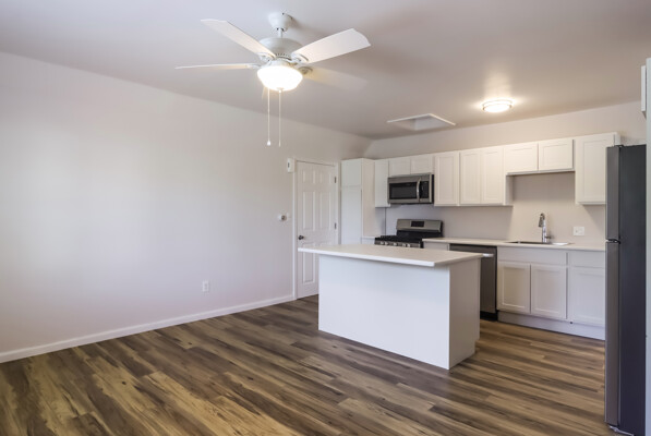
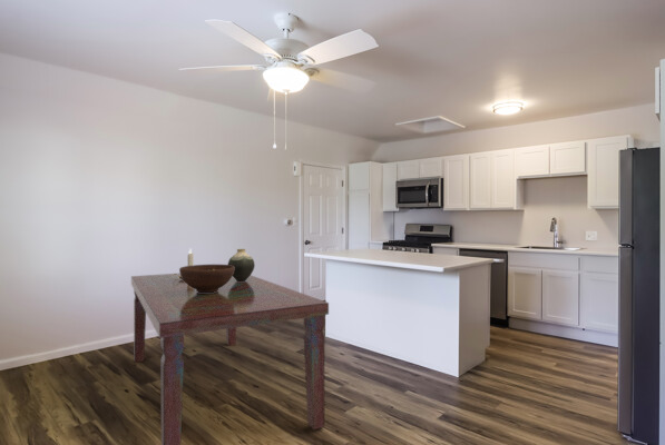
+ fruit bowl (207, 278)
+ vase (241, 265)
+ dining table (211, 330)
+ candlestick (188, 263)
